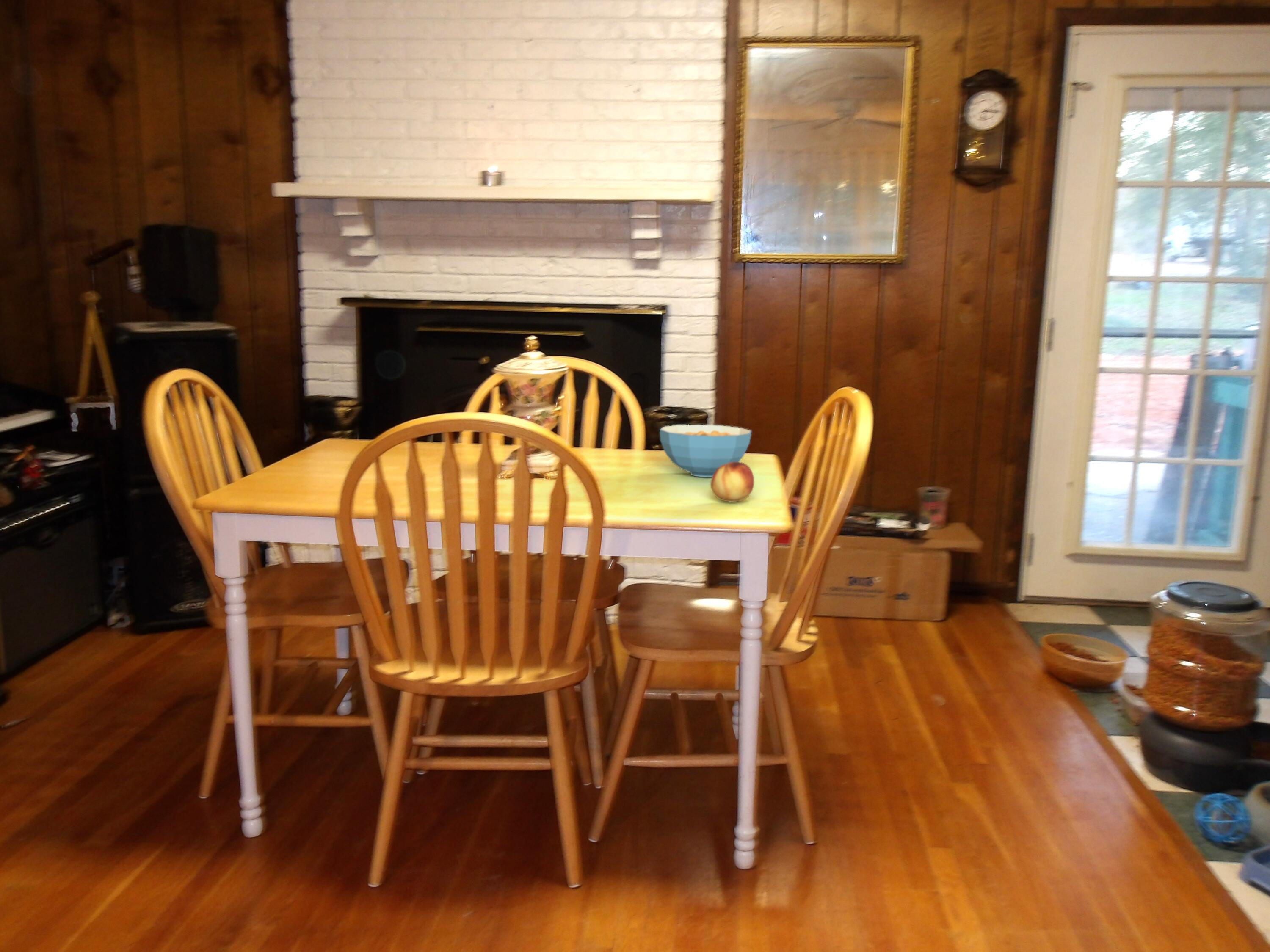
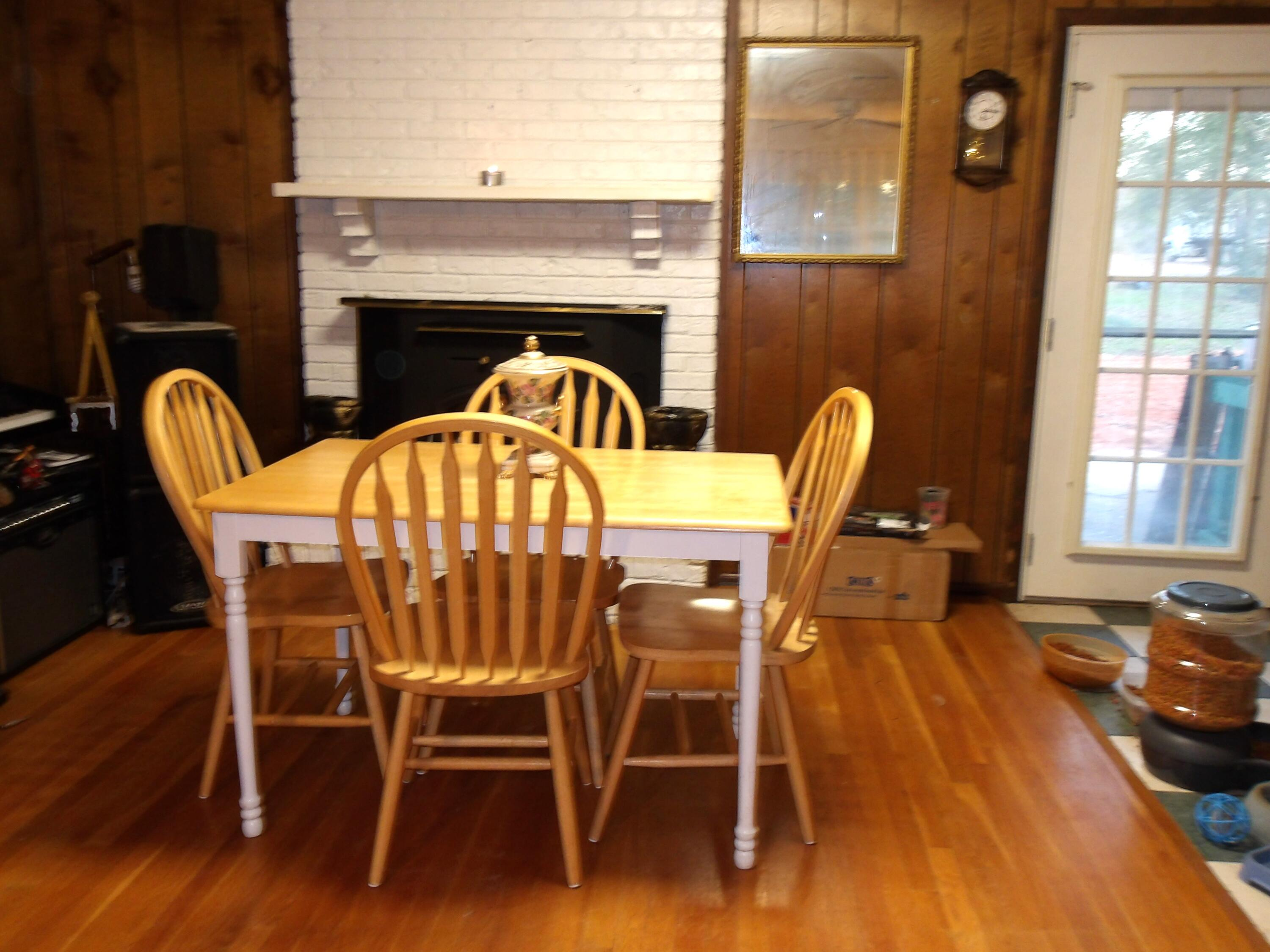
- cereal bowl (705, 452)
- fruit (733, 481)
